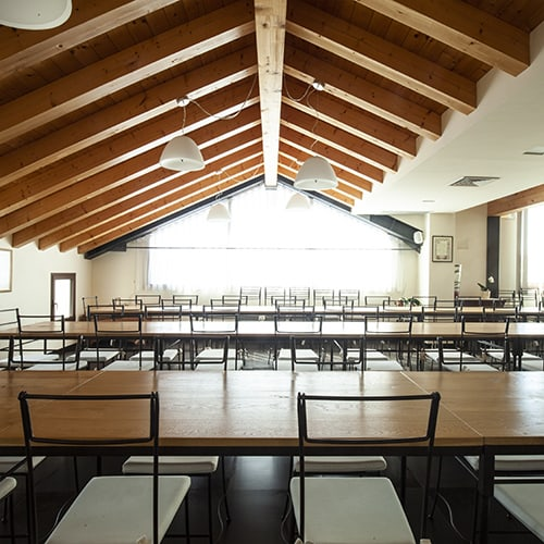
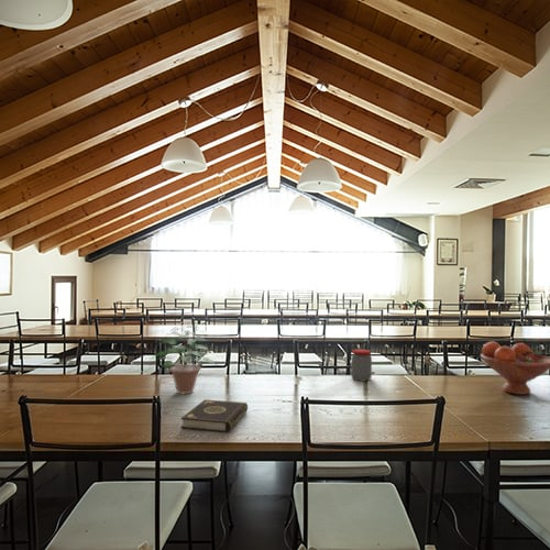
+ fruit bowl (516, 367)
+ potted plant (186, 354)
+ book (216, 415)
+ jar (361, 364)
